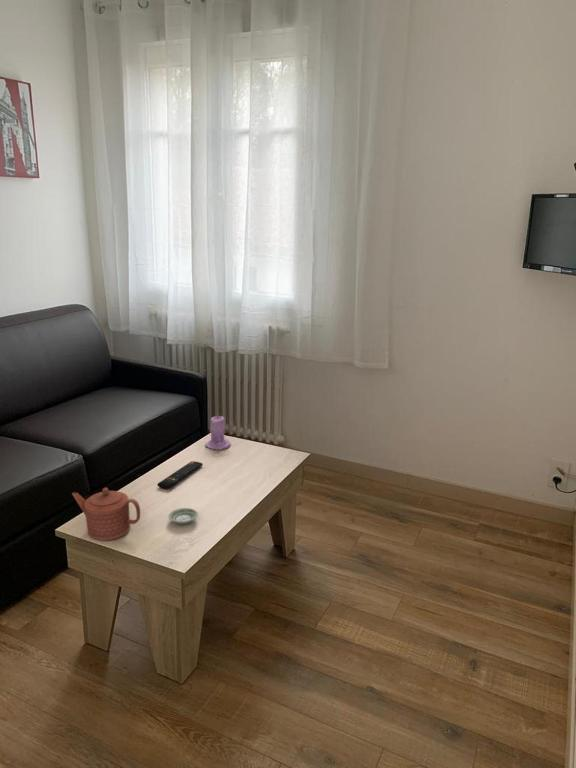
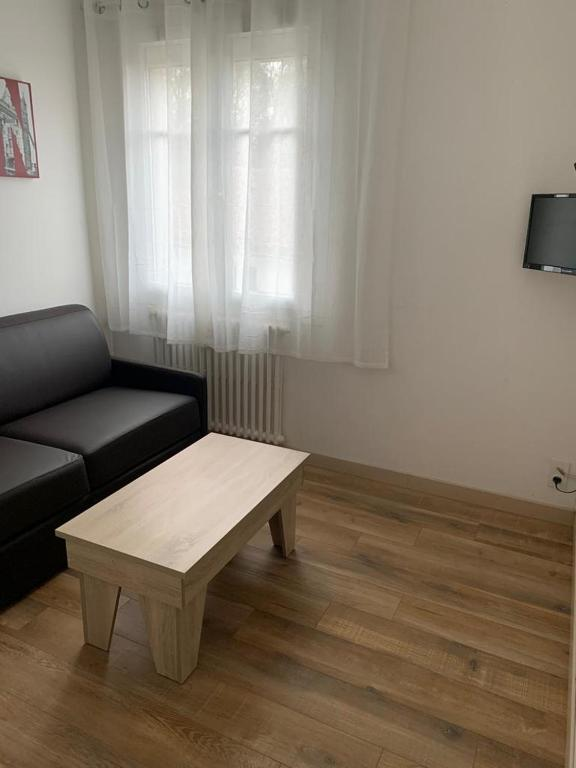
- saucer (183, 517)
- candle (218, 428)
- teapot (106, 509)
- remote control (181, 474)
